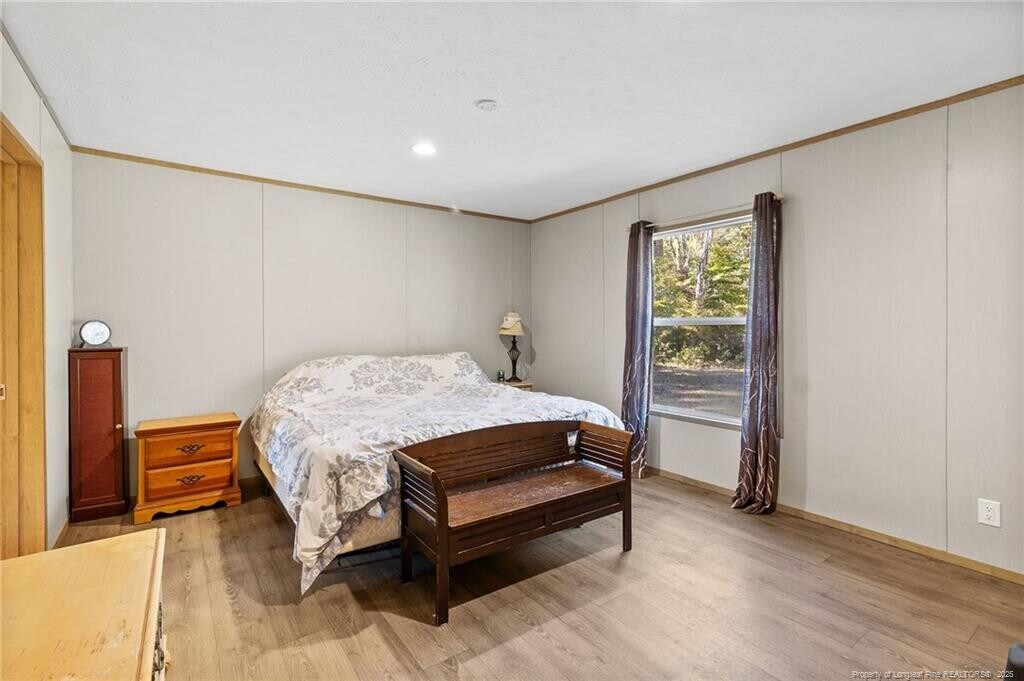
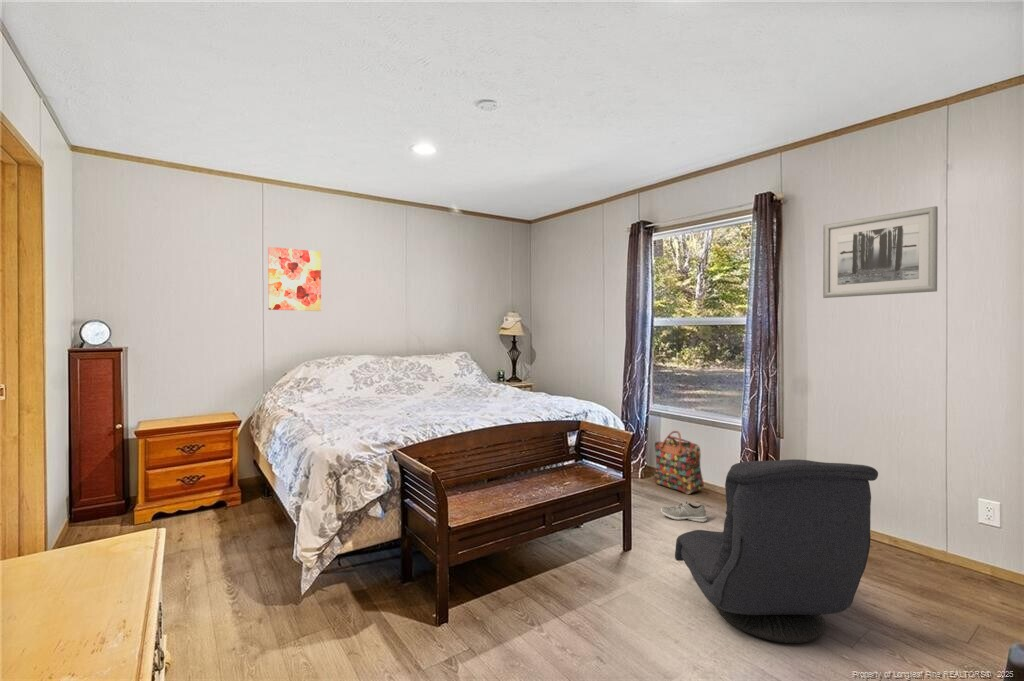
+ backpack (677, 458)
+ wall art (876, 255)
+ wall art (295, 279)
+ sneaker (683, 509)
+ chair (764, 530)
